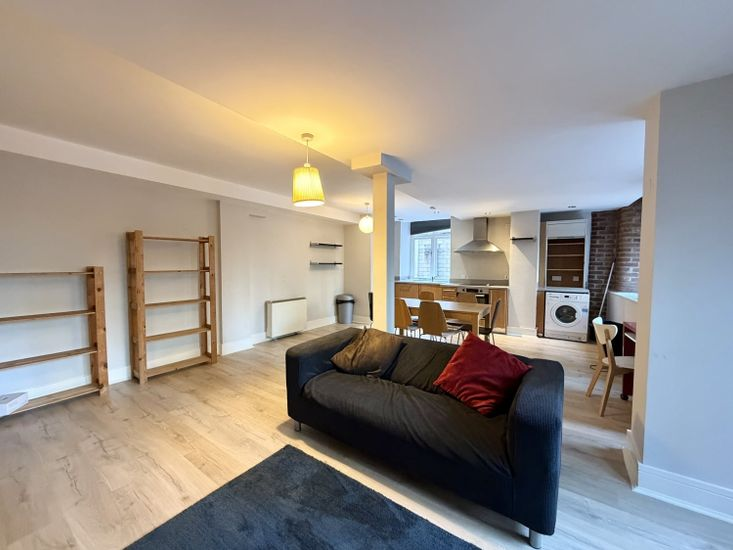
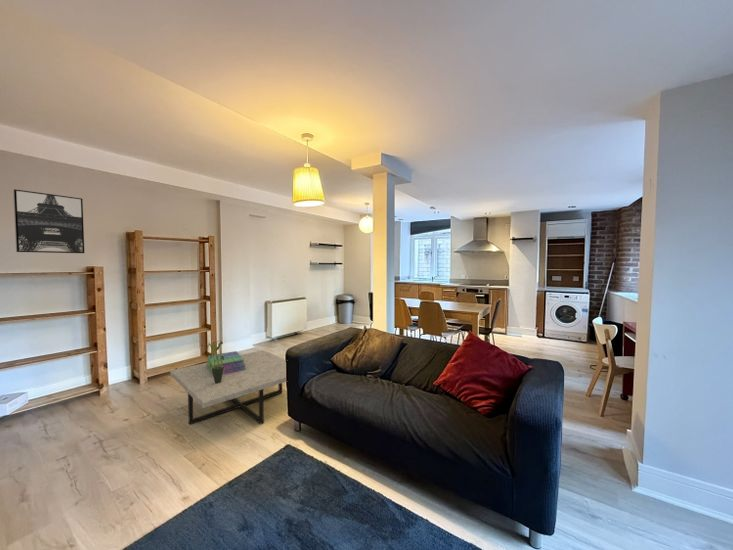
+ wall art (51, 223)
+ stack of books (225, 362)
+ potted plant (215, 361)
+ coffee table (240, 388)
